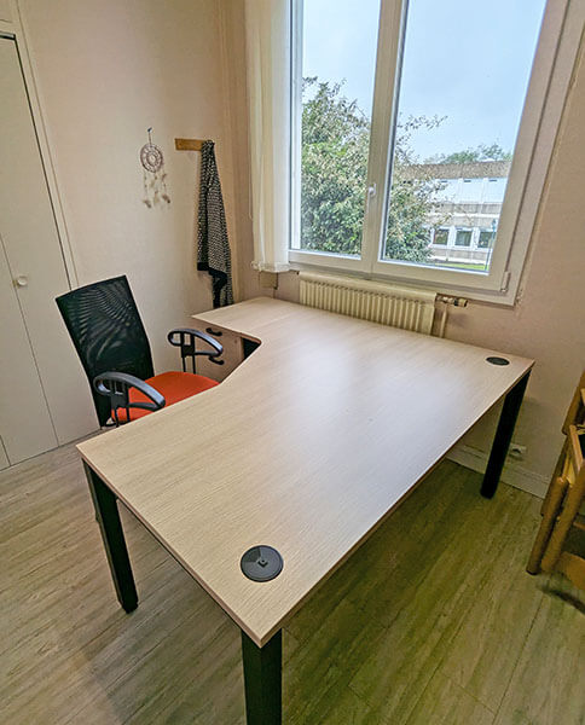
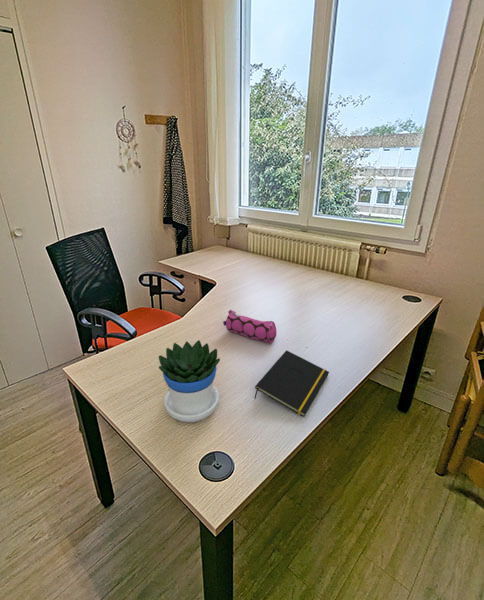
+ flowerpot (190, 382)
+ pencil case (250, 325)
+ notepad (294, 379)
